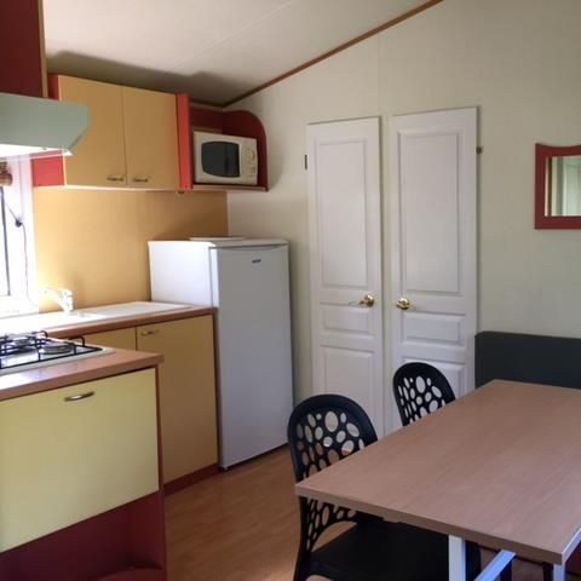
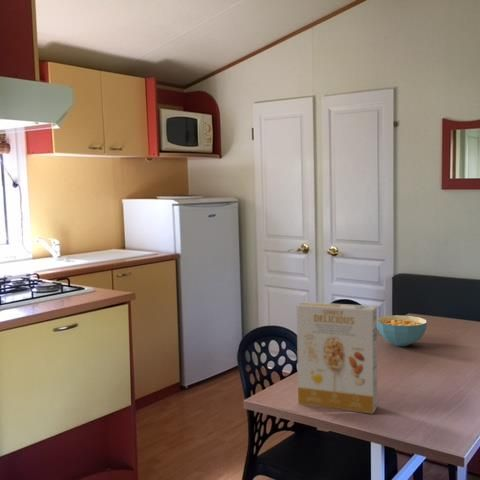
+ cereal box (336, 355)
+ cereal bowl (401, 332)
